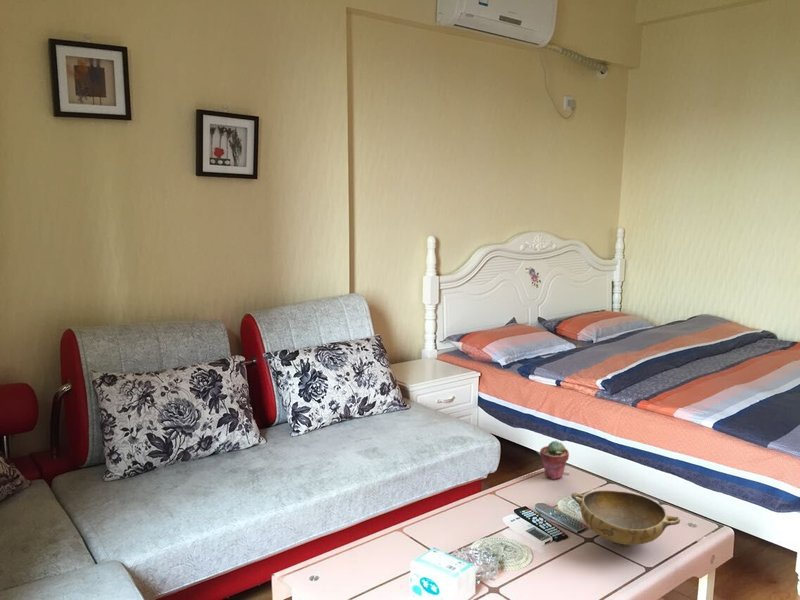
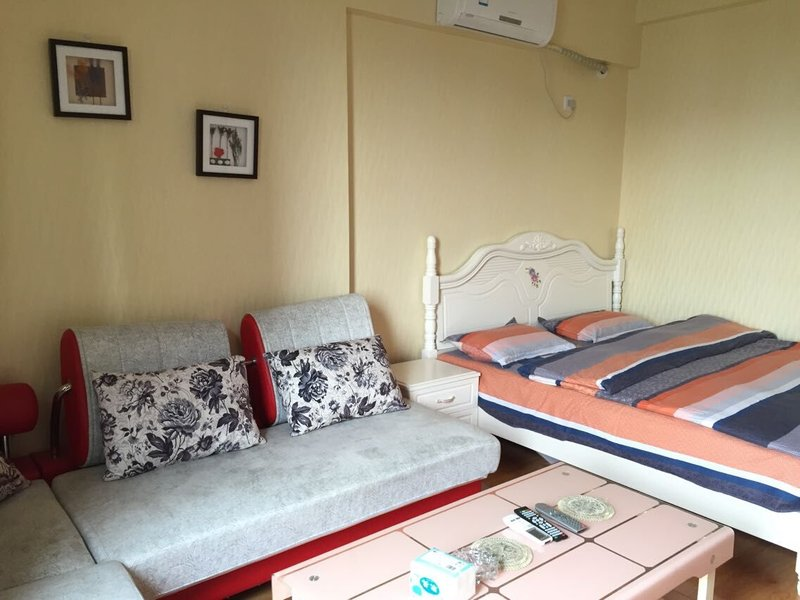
- bowl (622, 522)
- potted succulent (554, 458)
